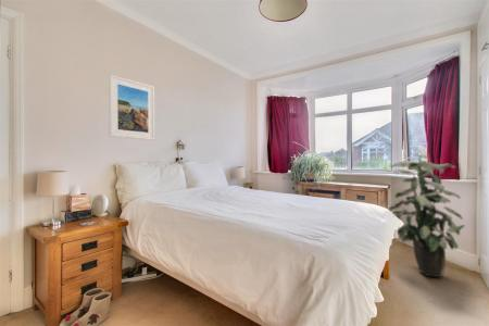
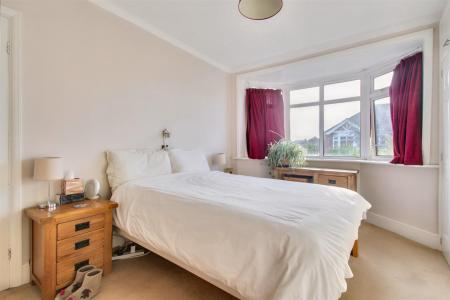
- indoor plant (423, 213)
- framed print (133, 109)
